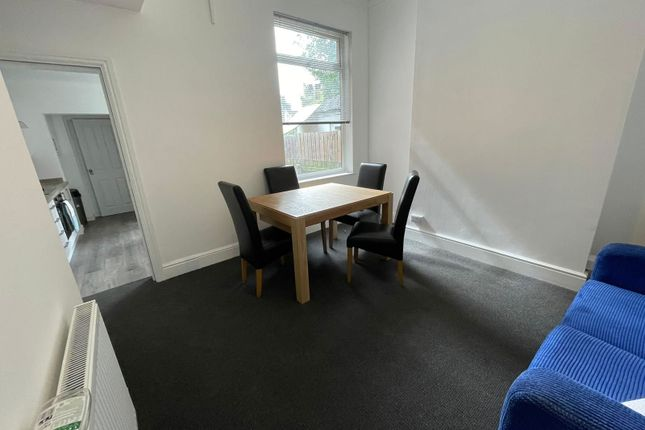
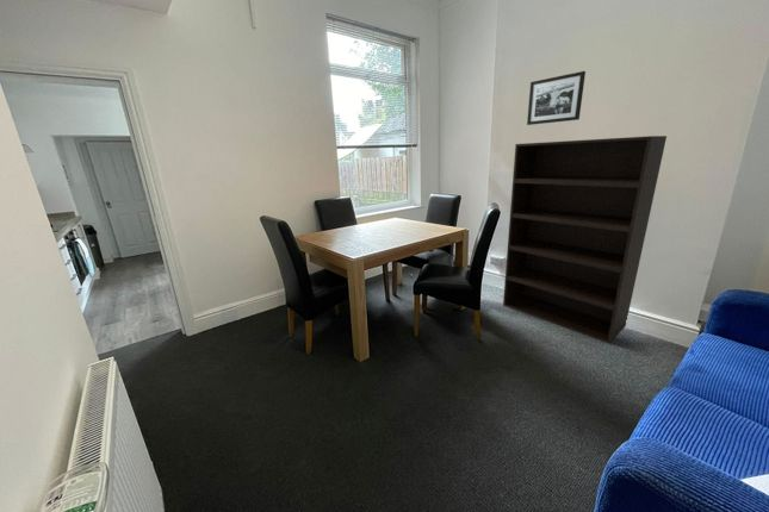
+ bookshelf (570, 235)
+ picture frame (553, 100)
